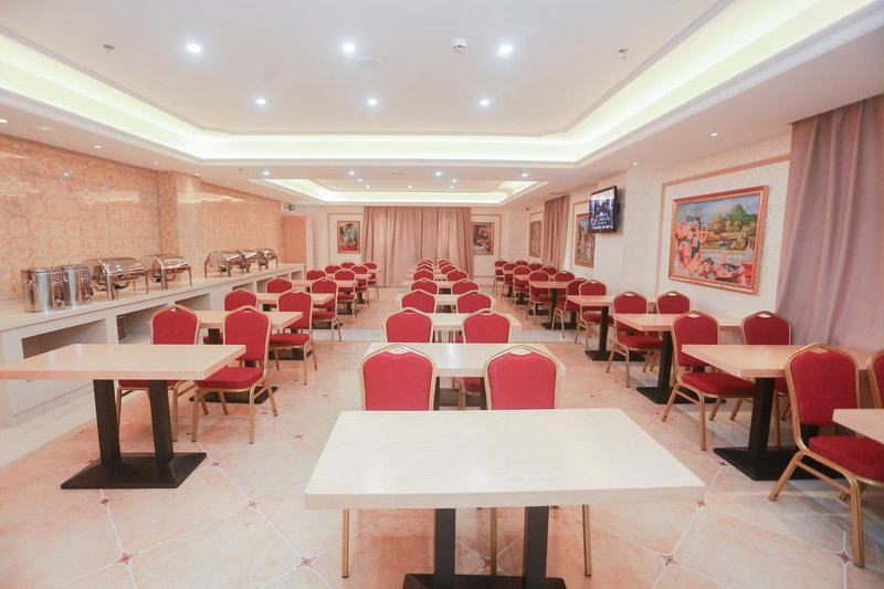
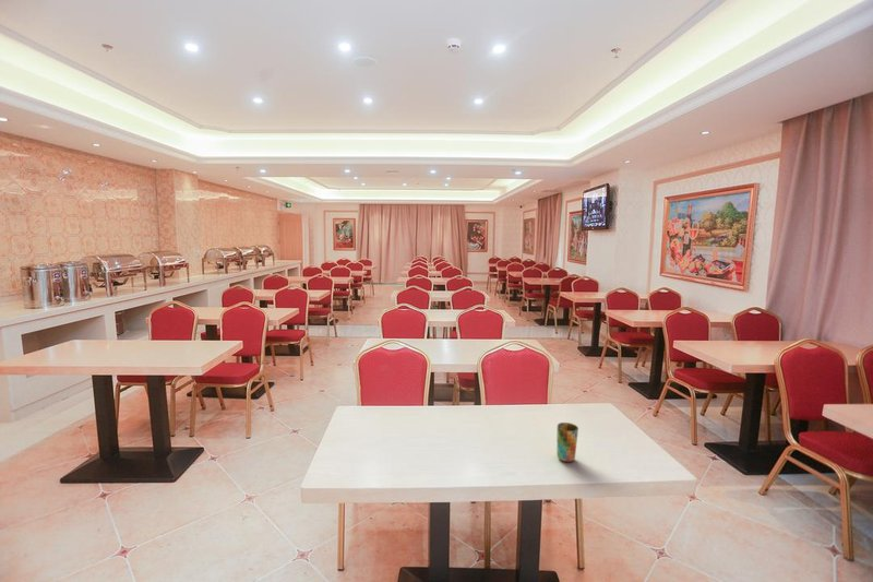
+ cup (566, 442)
